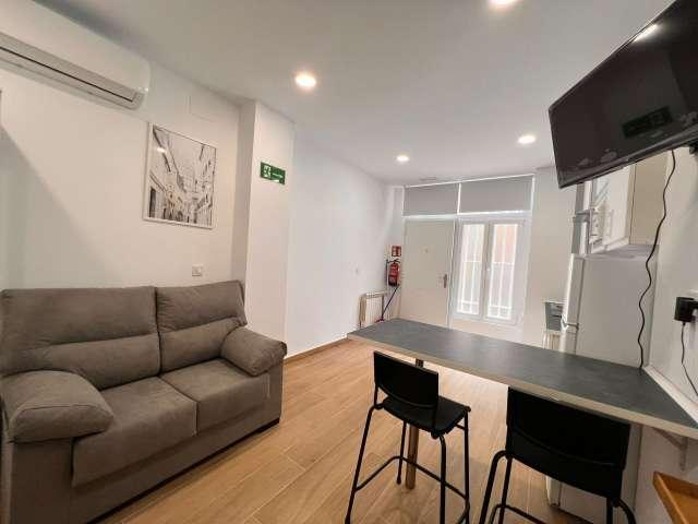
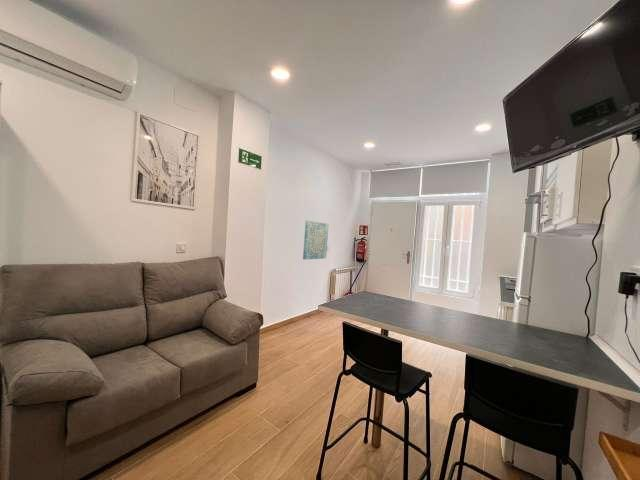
+ wall art (316, 240)
